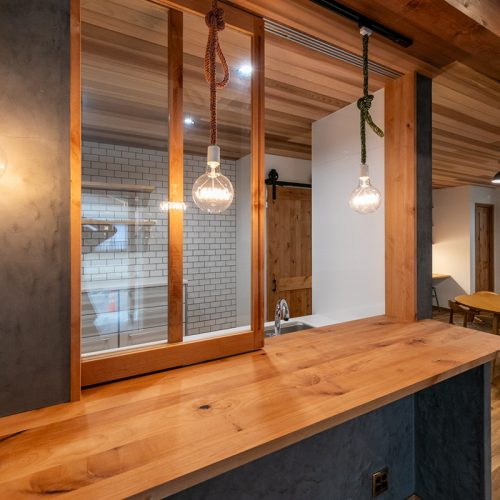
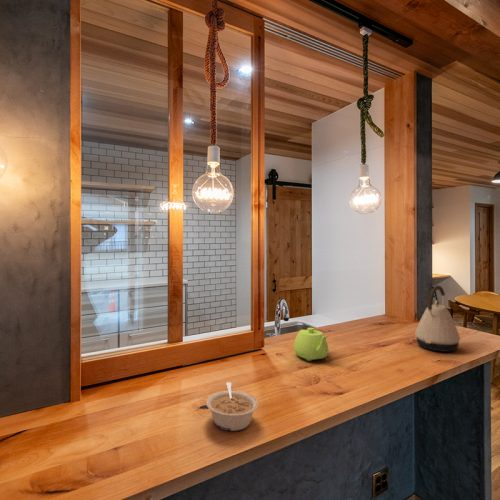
+ legume (230, 408)
+ kettle (437, 316)
+ teapot (312, 343)
